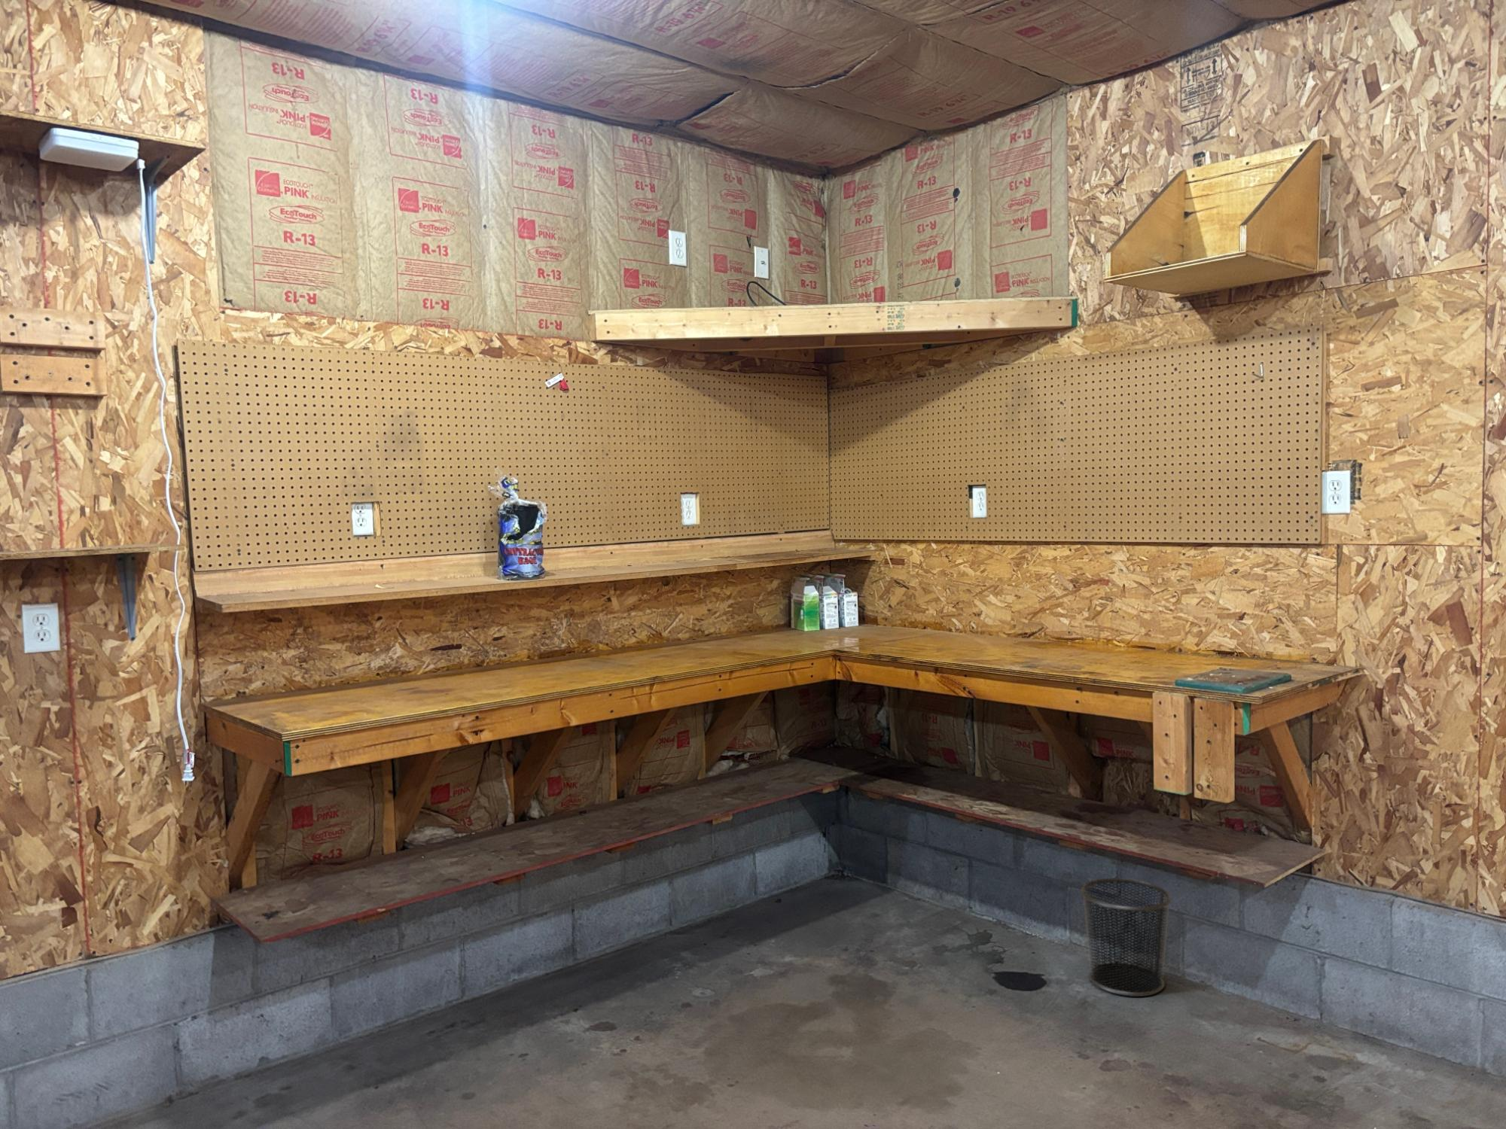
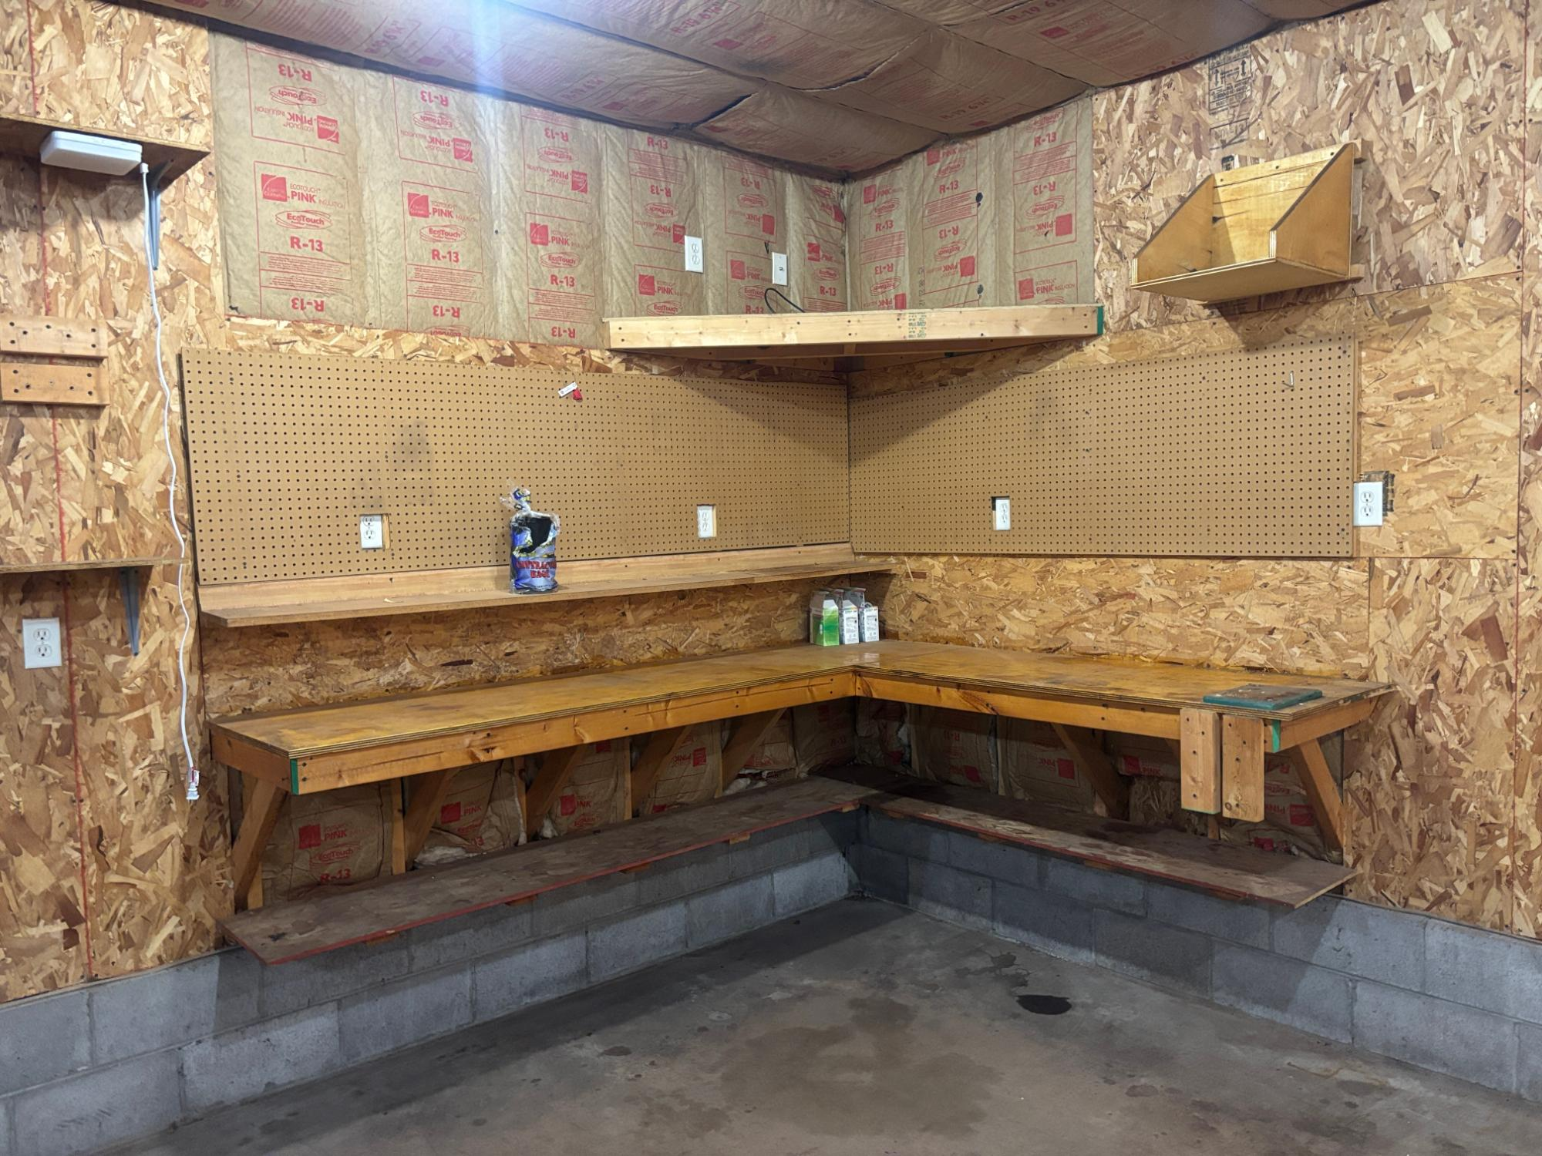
- waste bin (1125, 936)
